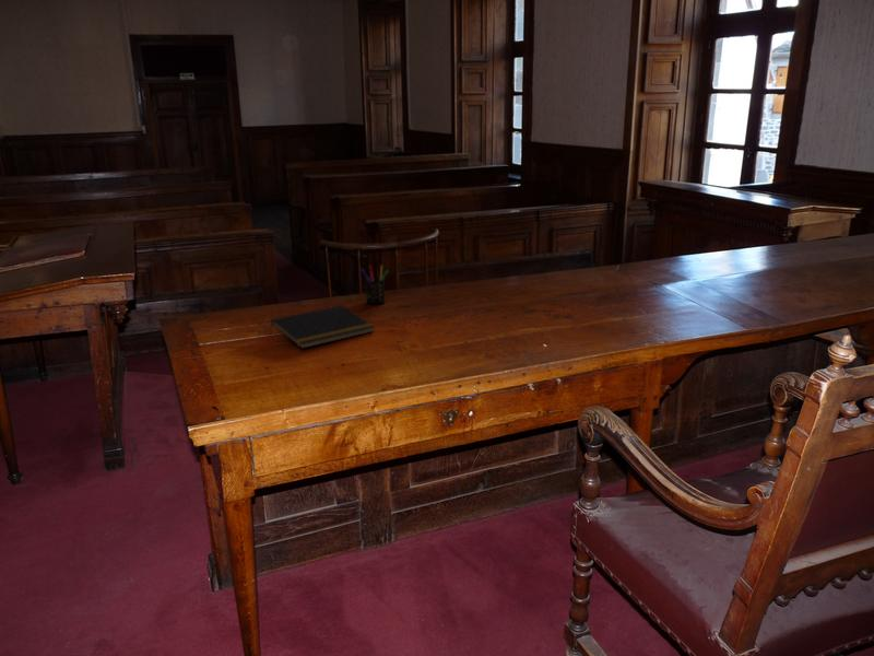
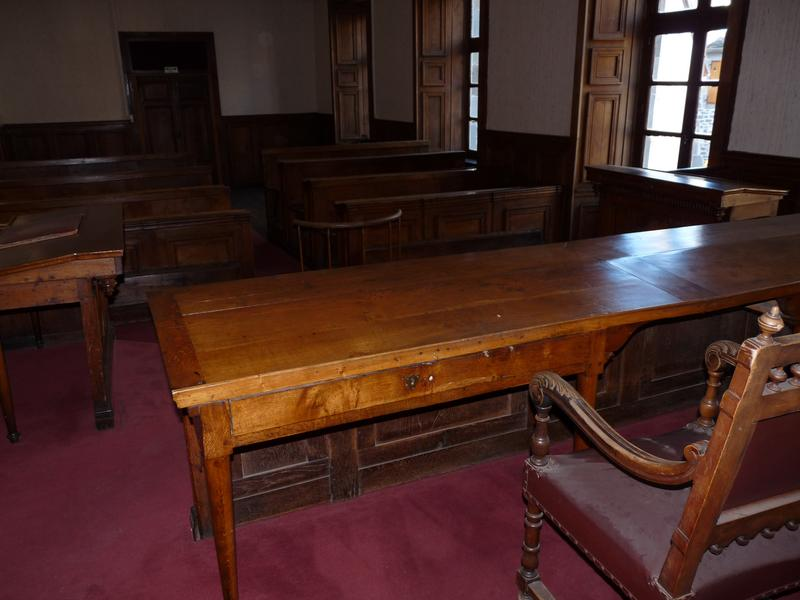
- notepad (323, 325)
- pen holder (376, 282)
